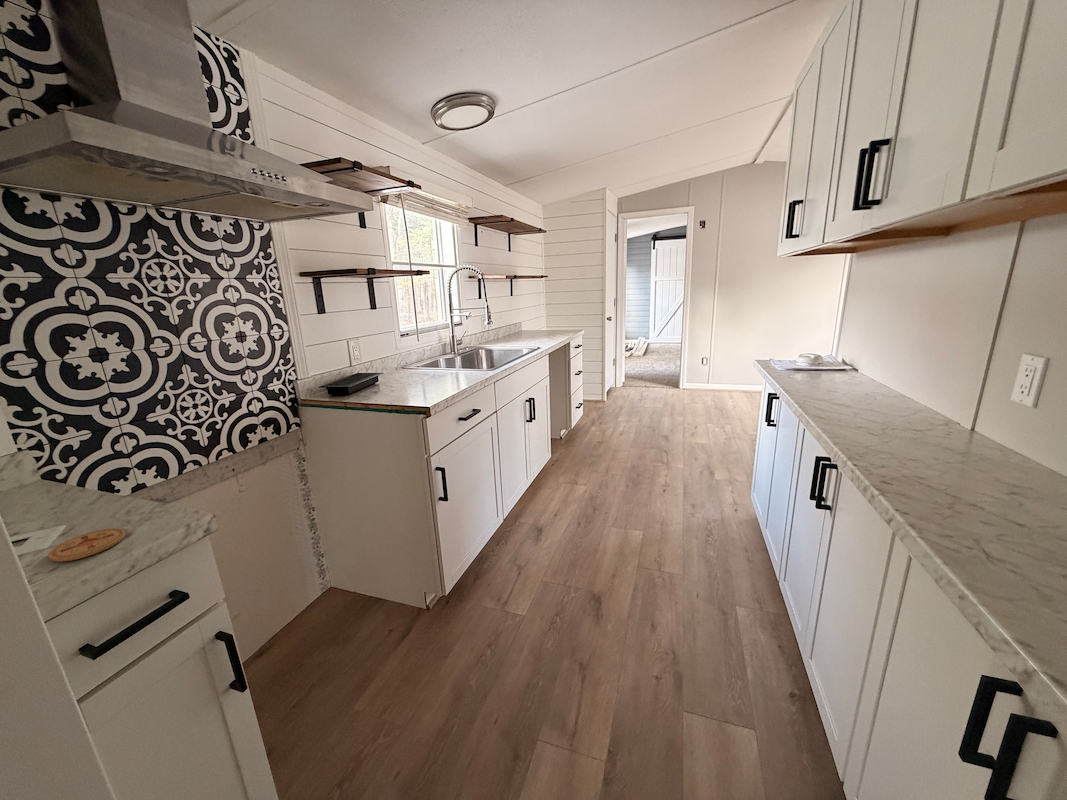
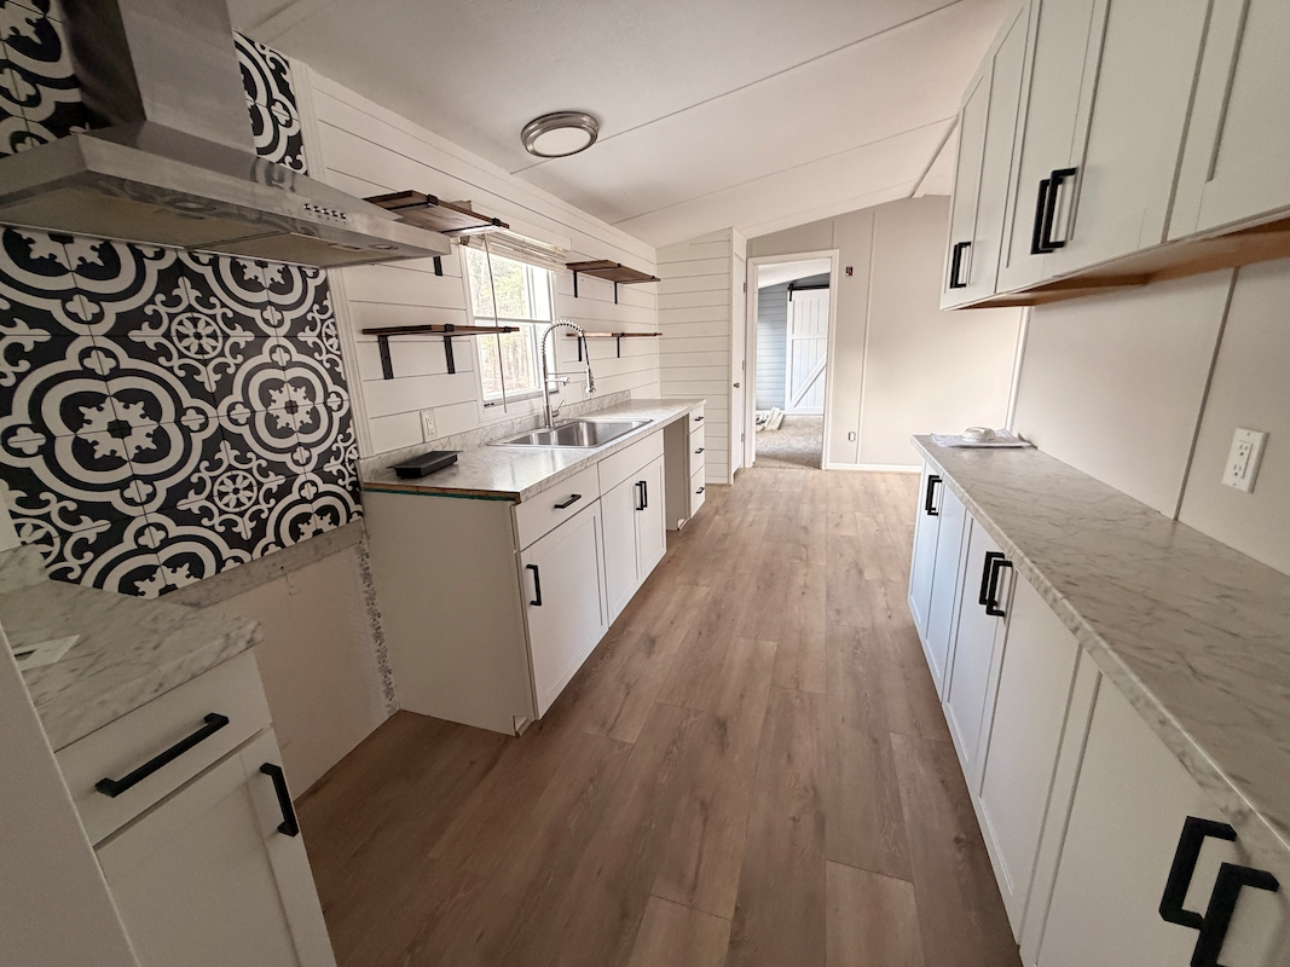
- coaster (88, 543)
